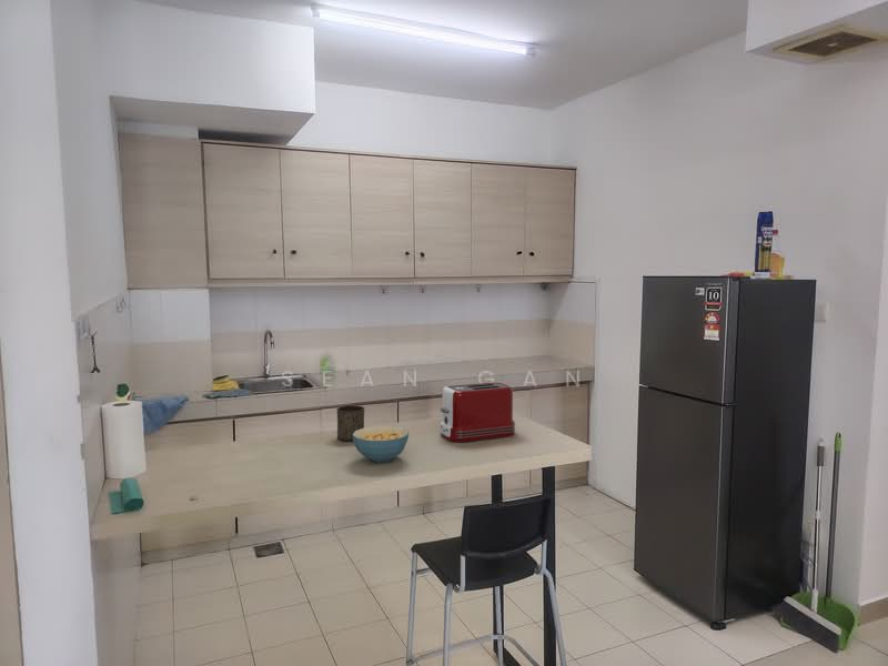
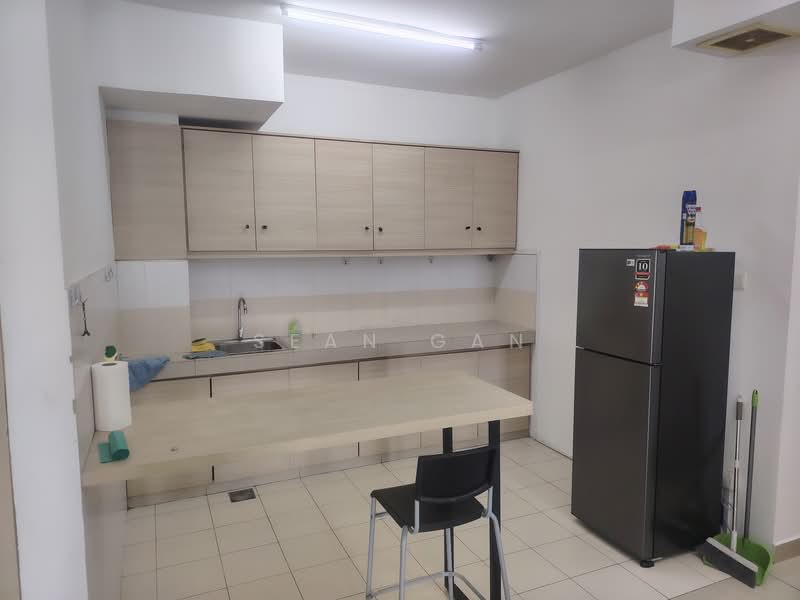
- cup (351, 423)
- cereal bowl (381, 446)
- toaster (477, 410)
